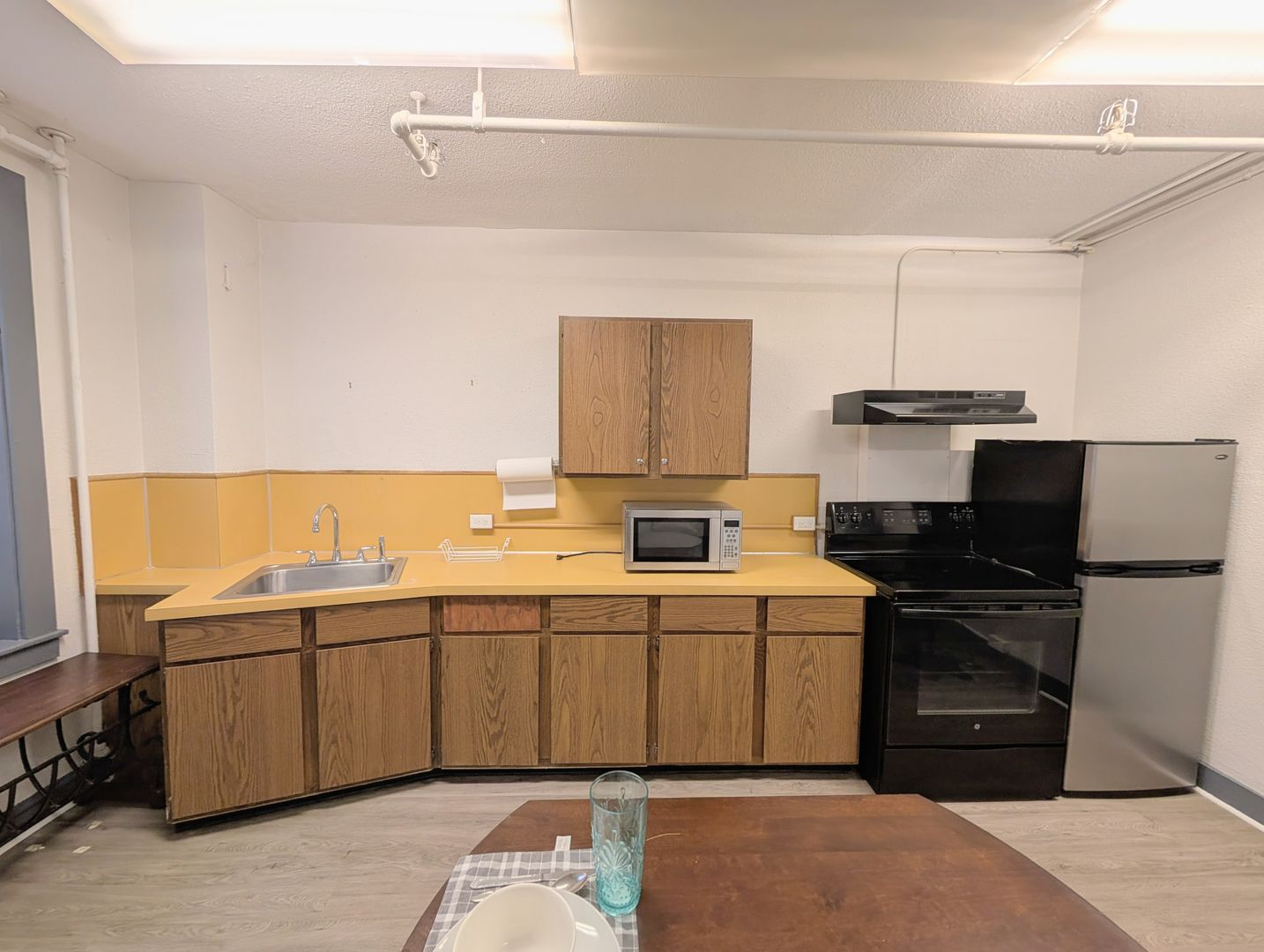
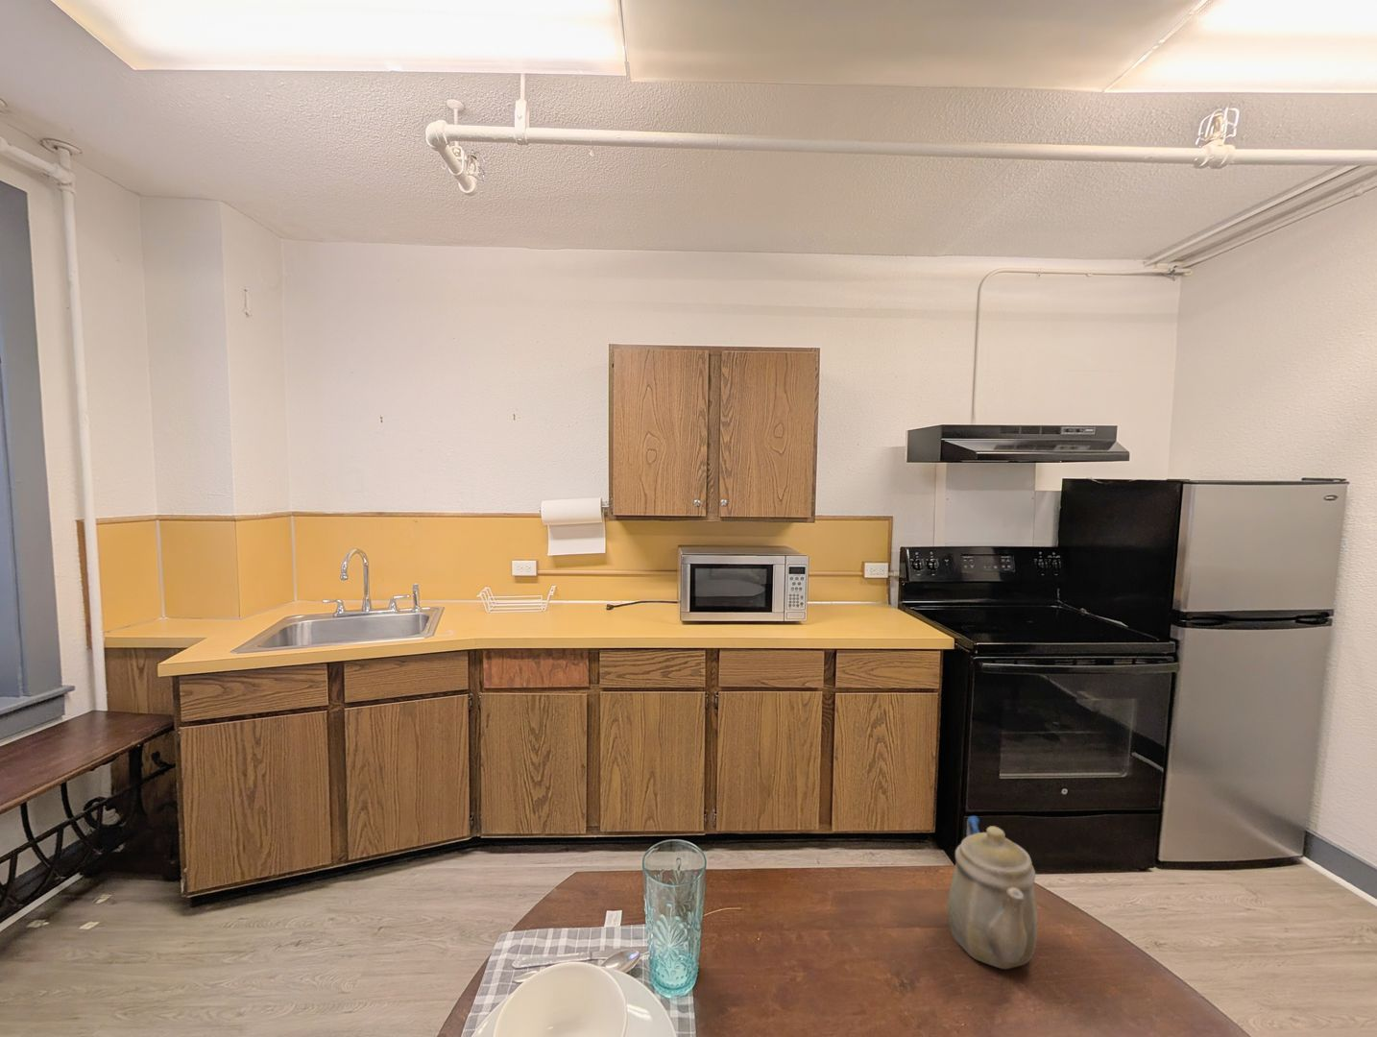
+ teapot (992, 887)
